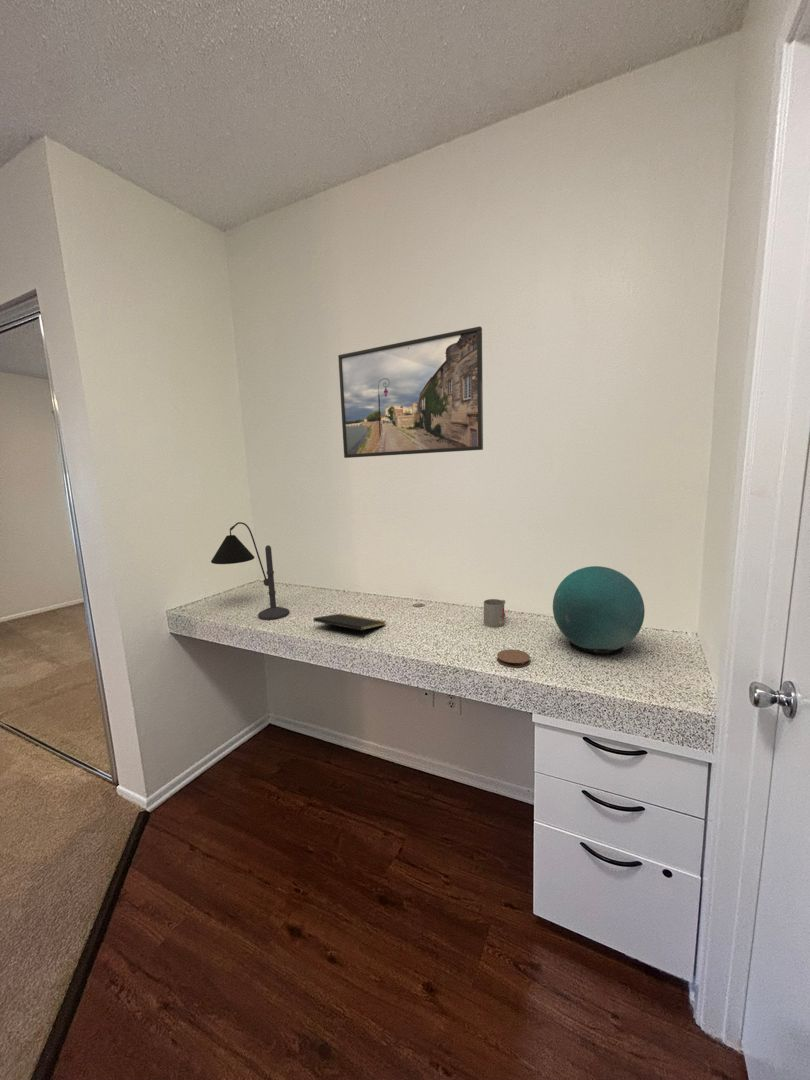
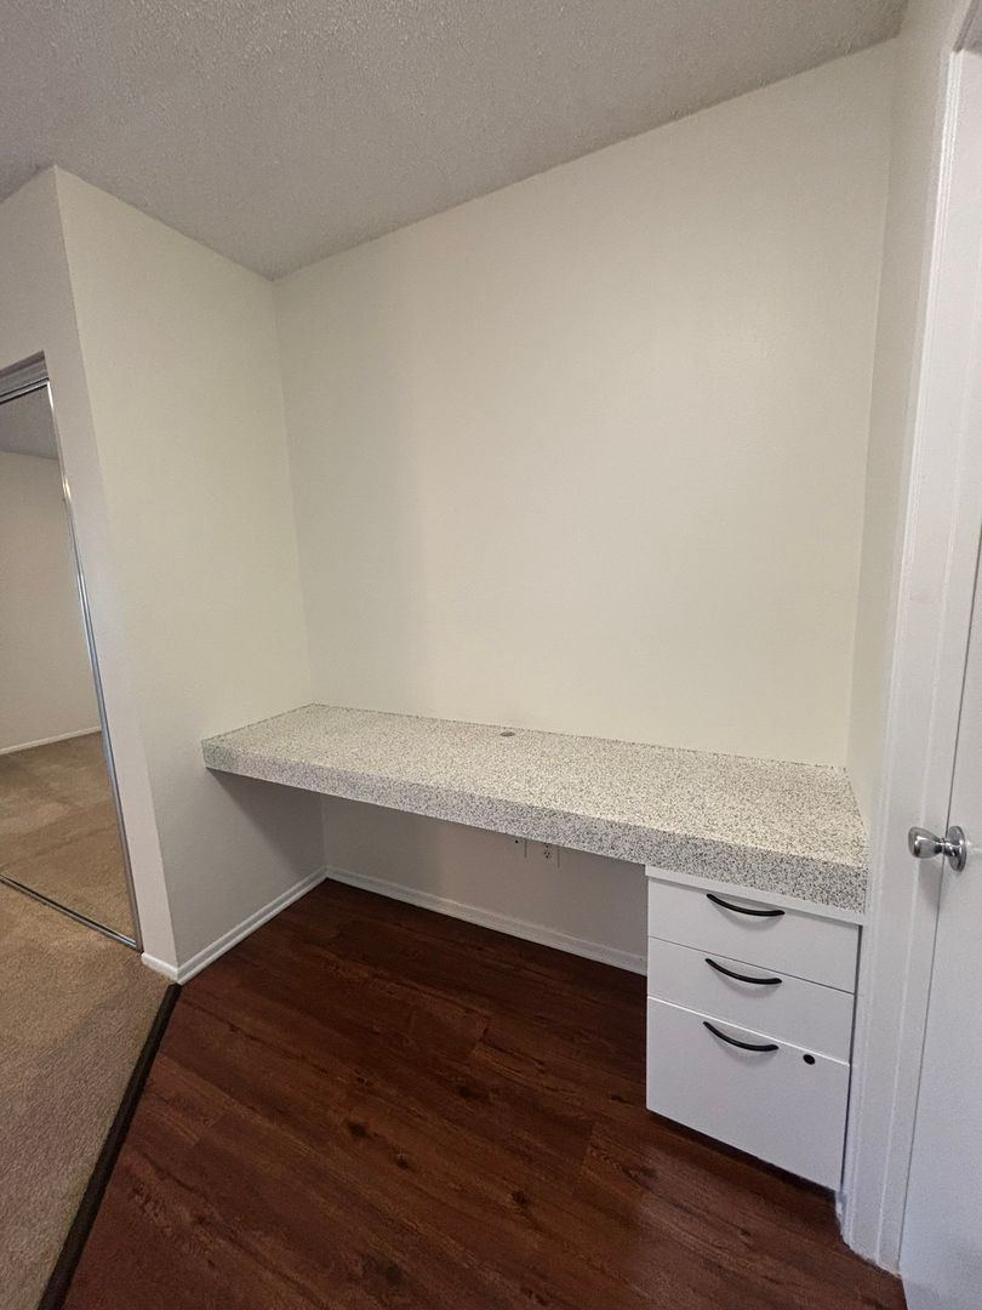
- mug (496, 611)
- coaster (513, 657)
- notepad (350, 621)
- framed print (405, 399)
- desk lamp (249, 560)
- decorative orb (596, 608)
